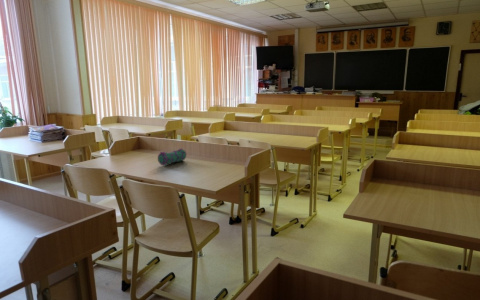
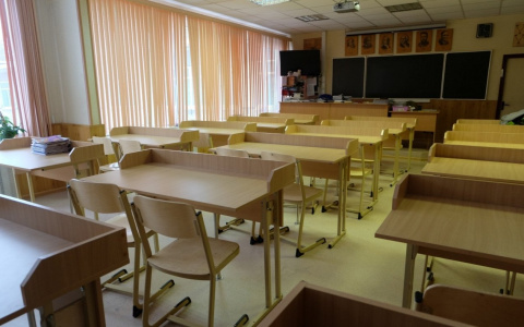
- pencil case (172, 156)
